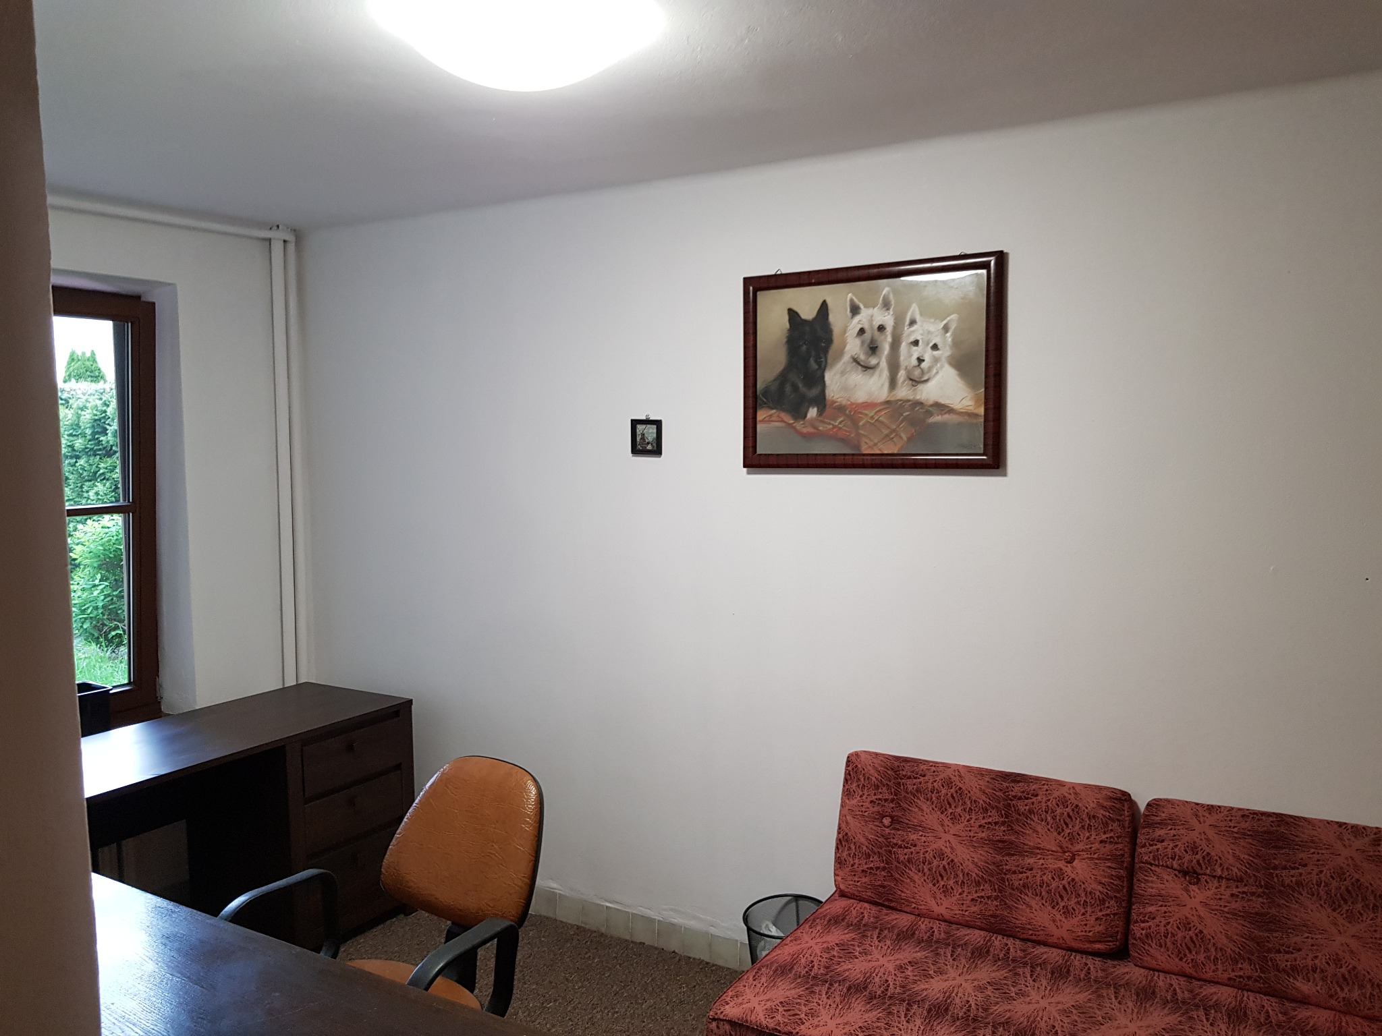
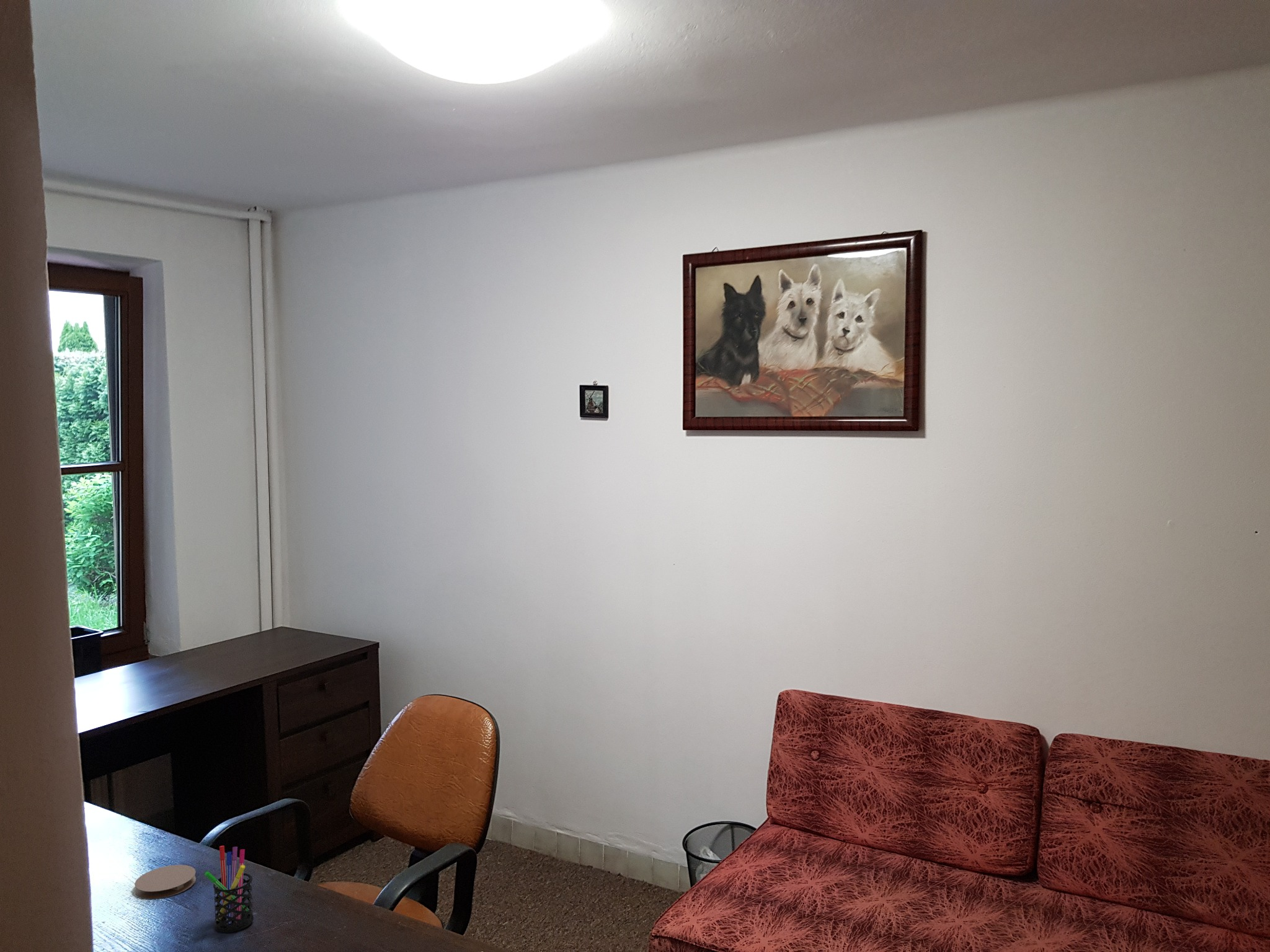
+ coaster (166, 881)
+ pen holder (228, 888)
